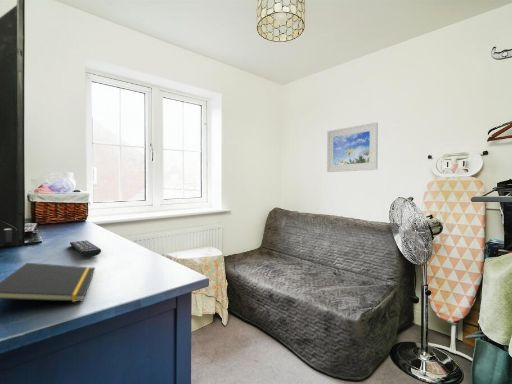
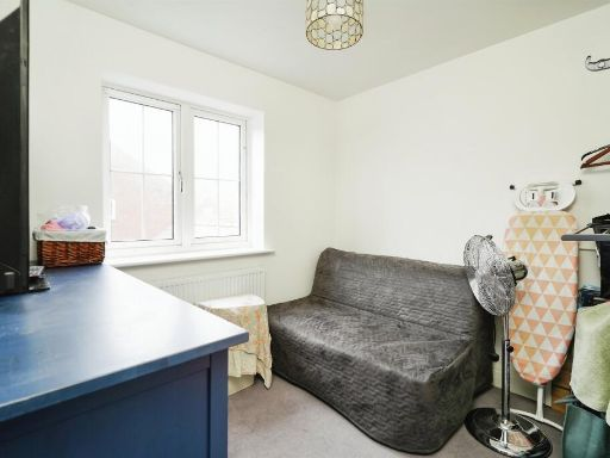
- remote control (84, 247)
- notepad (51, 280)
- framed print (350, 149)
